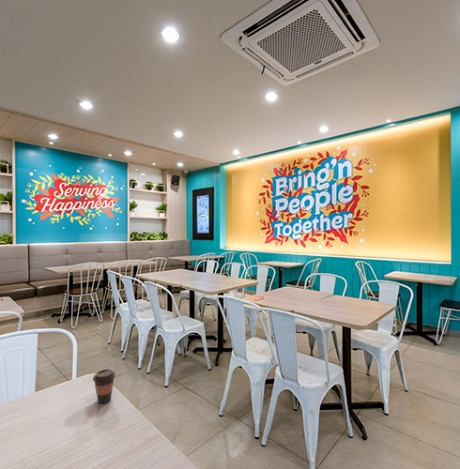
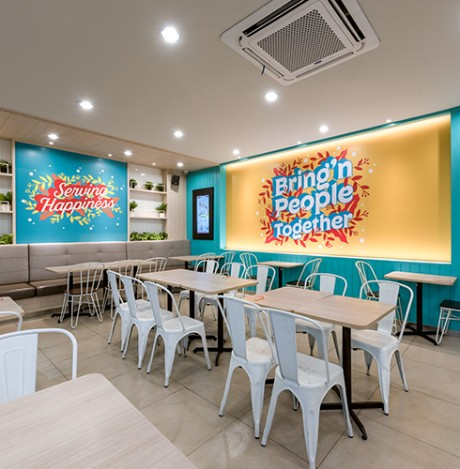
- coffee cup (104, 386)
